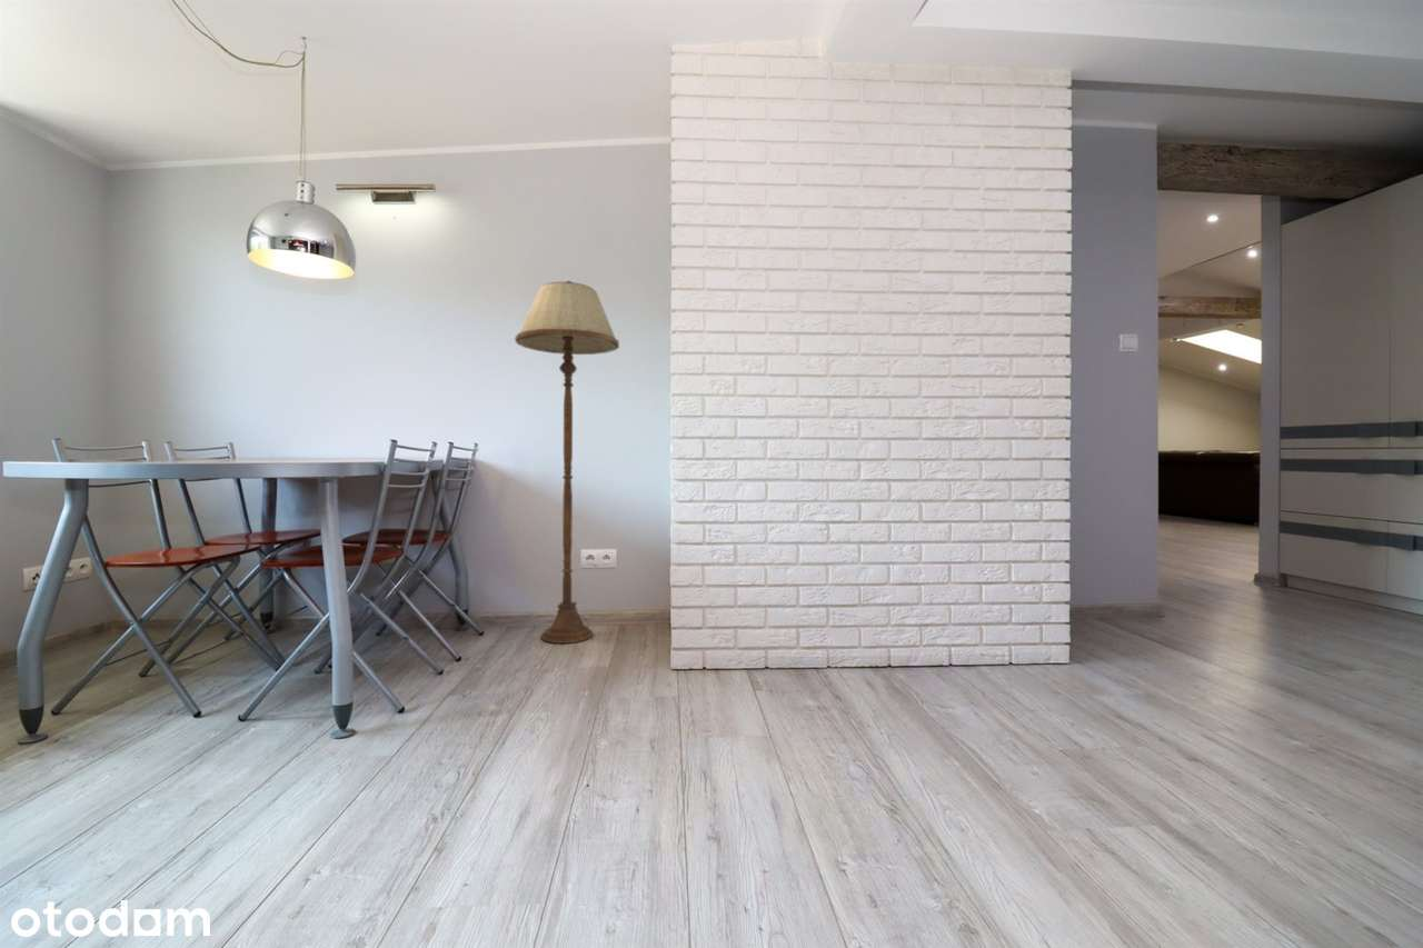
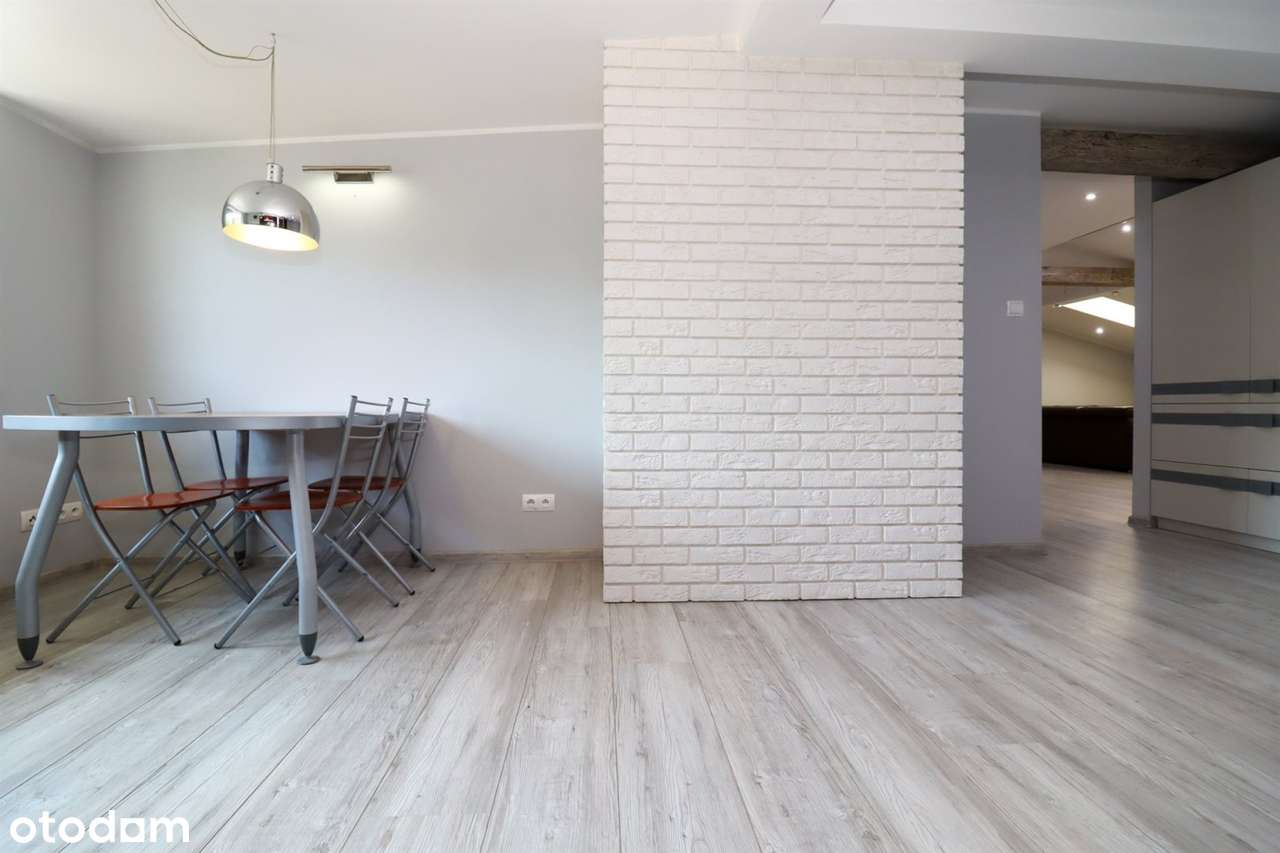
- floor lamp (567, 458)
